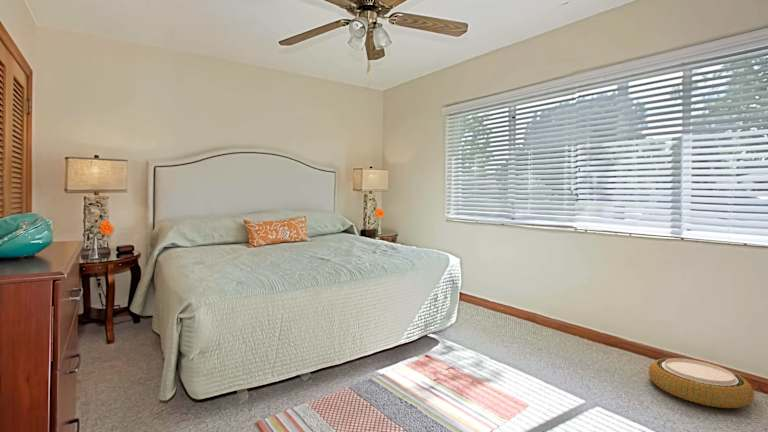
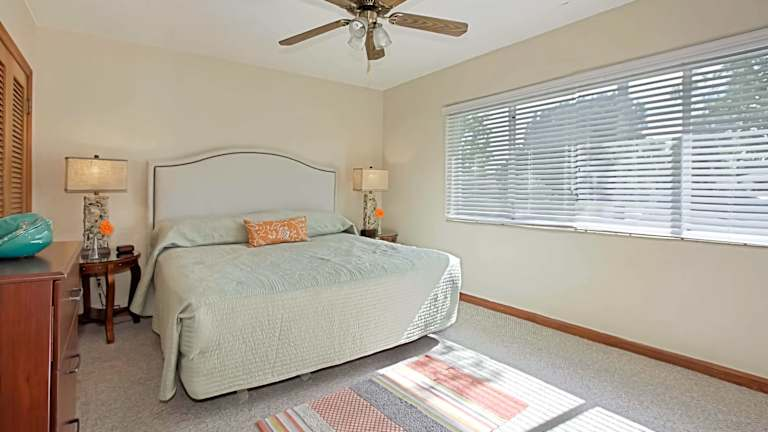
- woven basket (697, 379)
